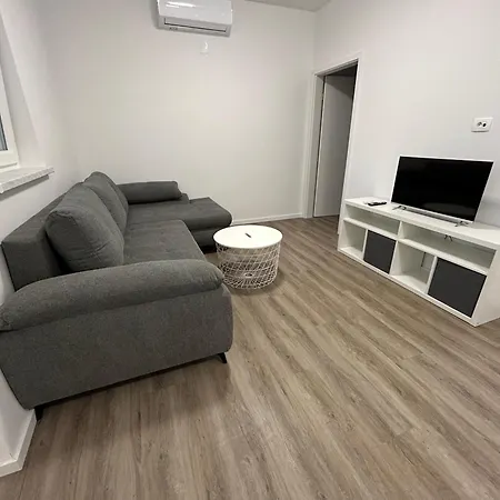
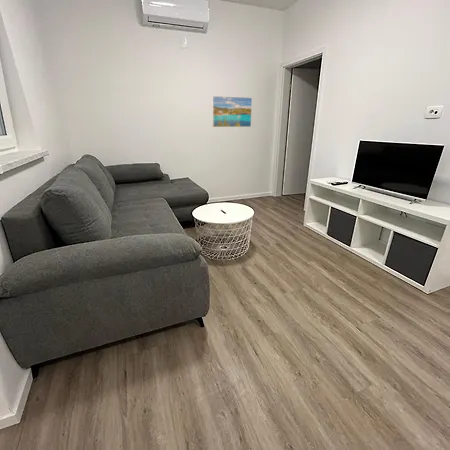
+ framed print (232, 112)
